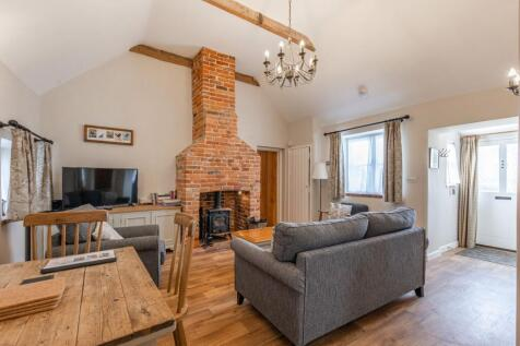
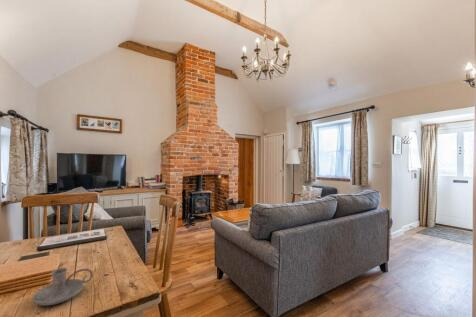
+ candle holder (65, 281)
